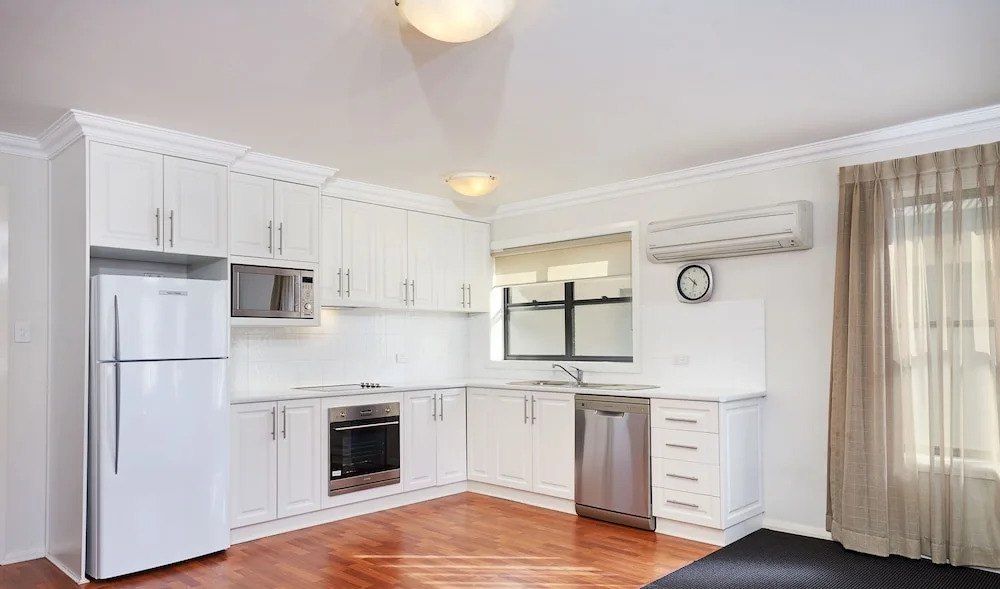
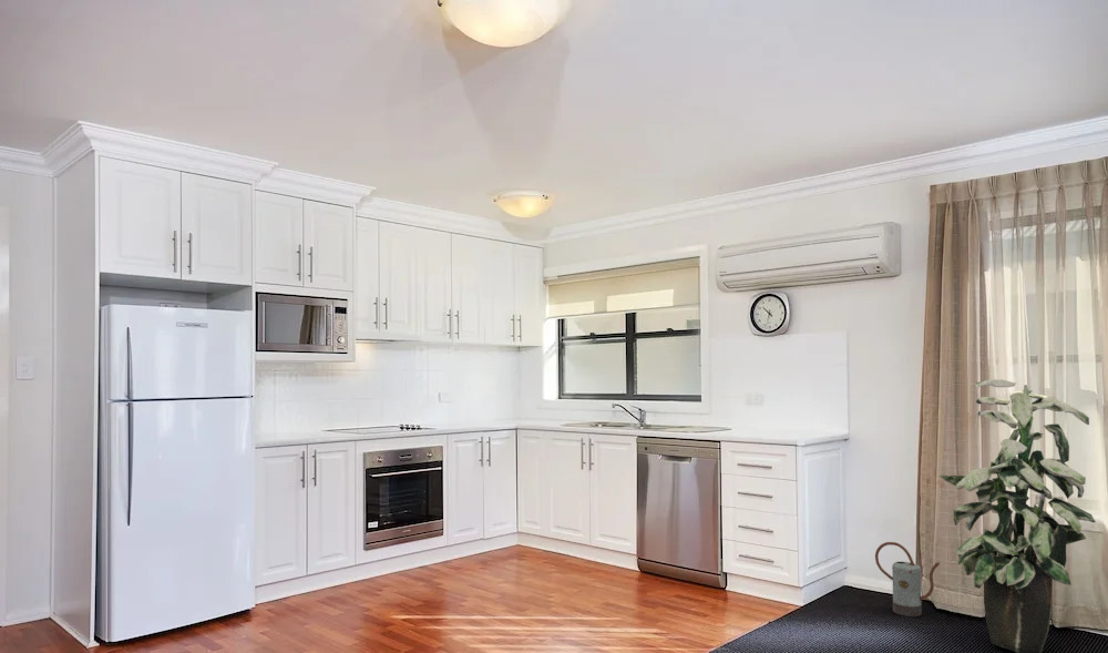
+ watering can (906, 578)
+ indoor plant (1012, 511)
